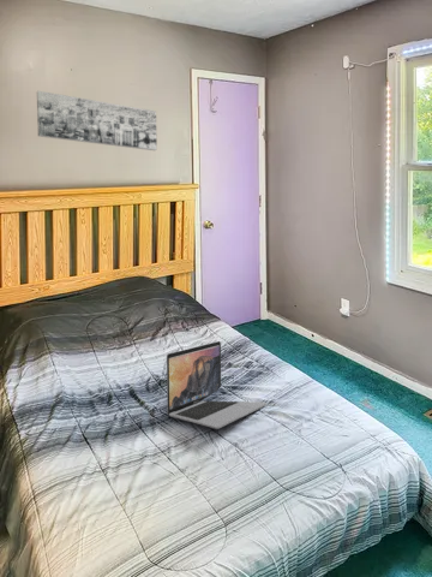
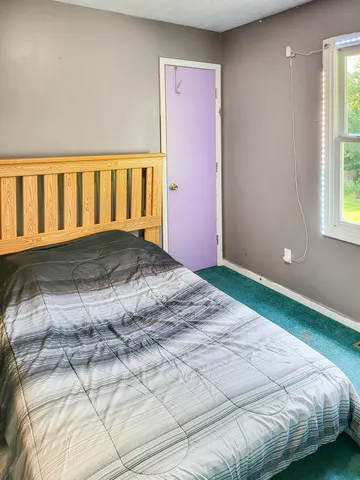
- laptop (218, 380)
- wall art (100, 123)
